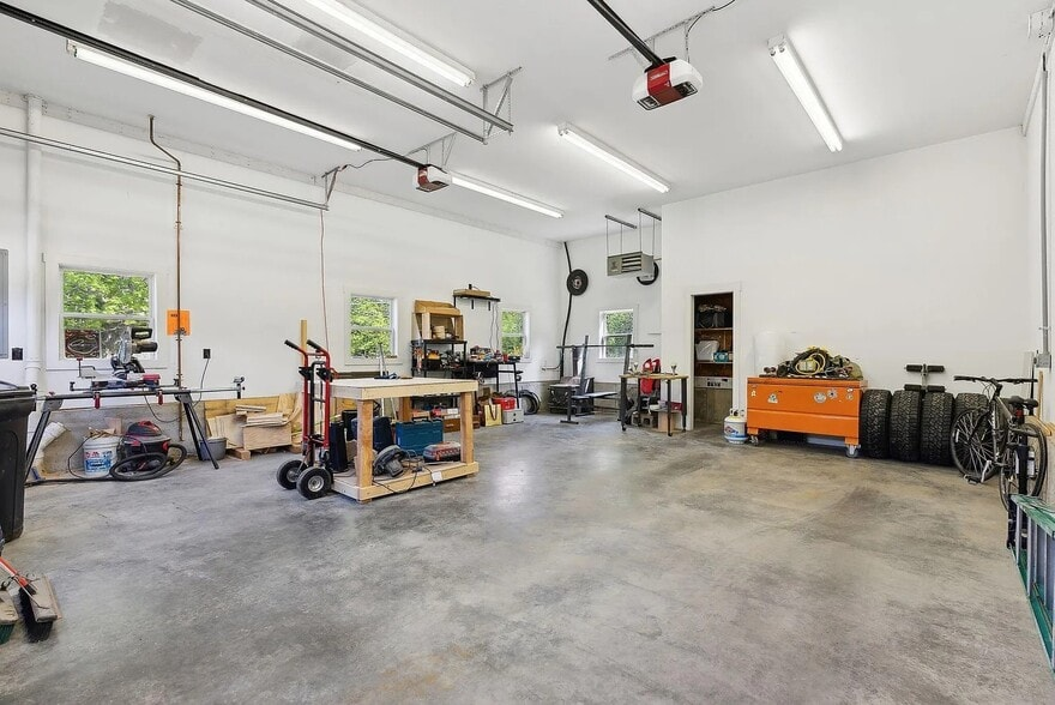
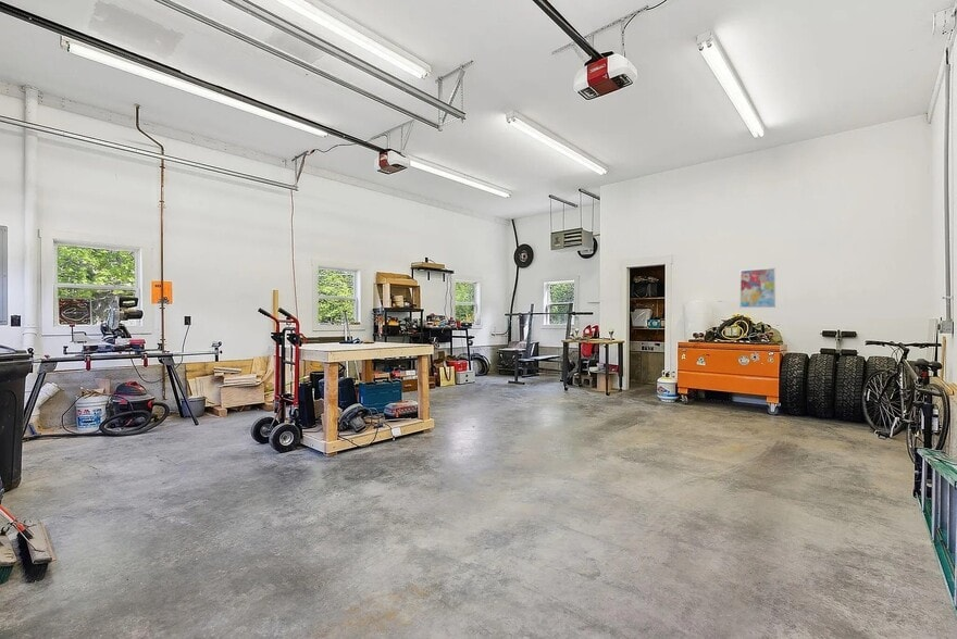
+ wall art (757, 288)
